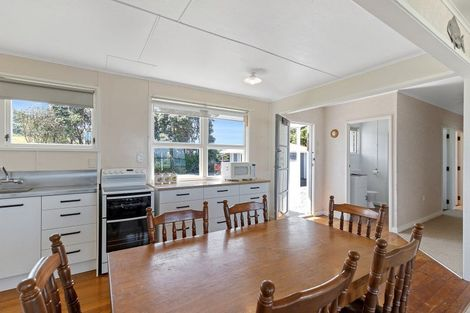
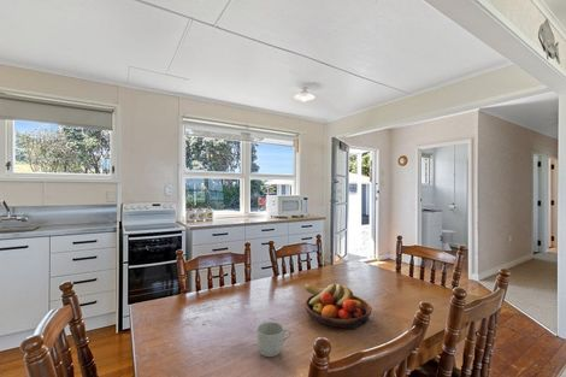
+ fruit bowl (336, 301)
+ mug (273, 338)
